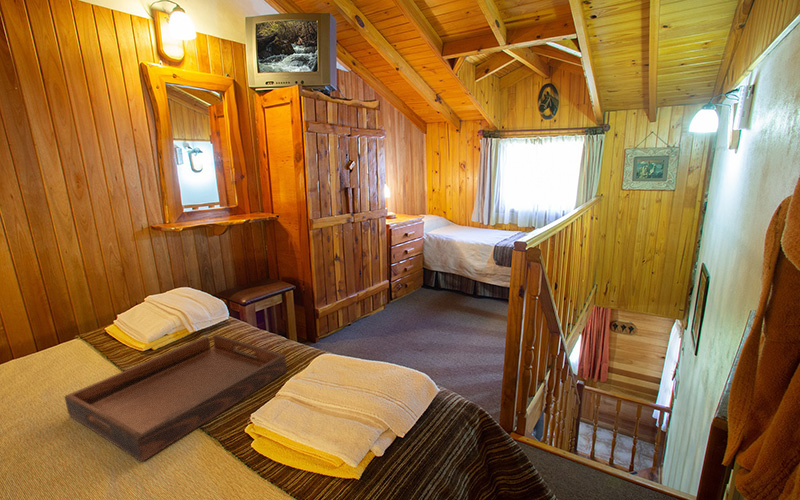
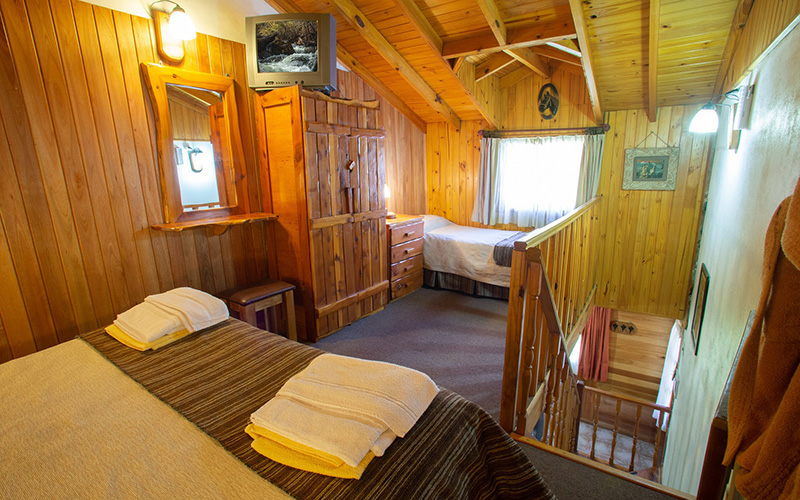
- serving tray (186, 382)
